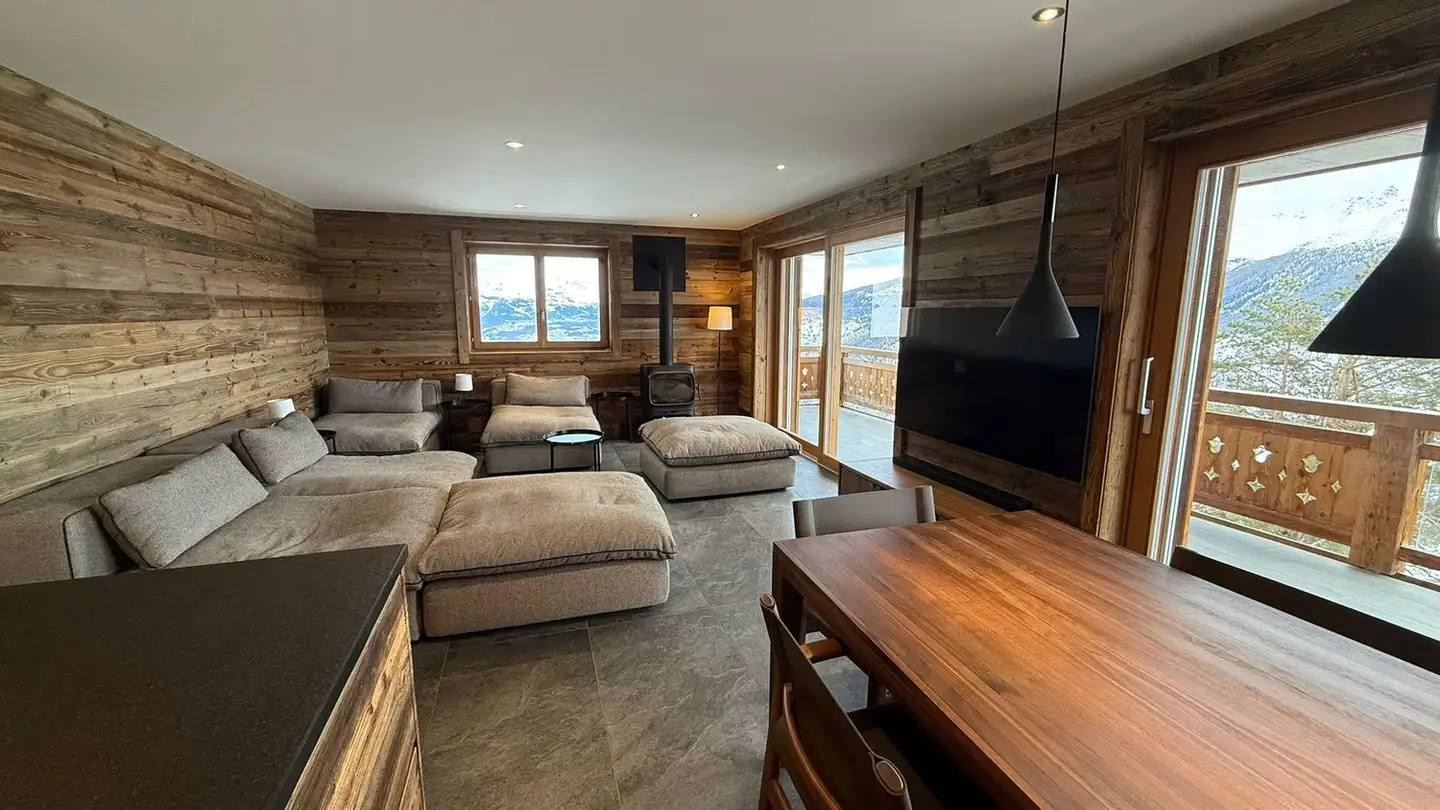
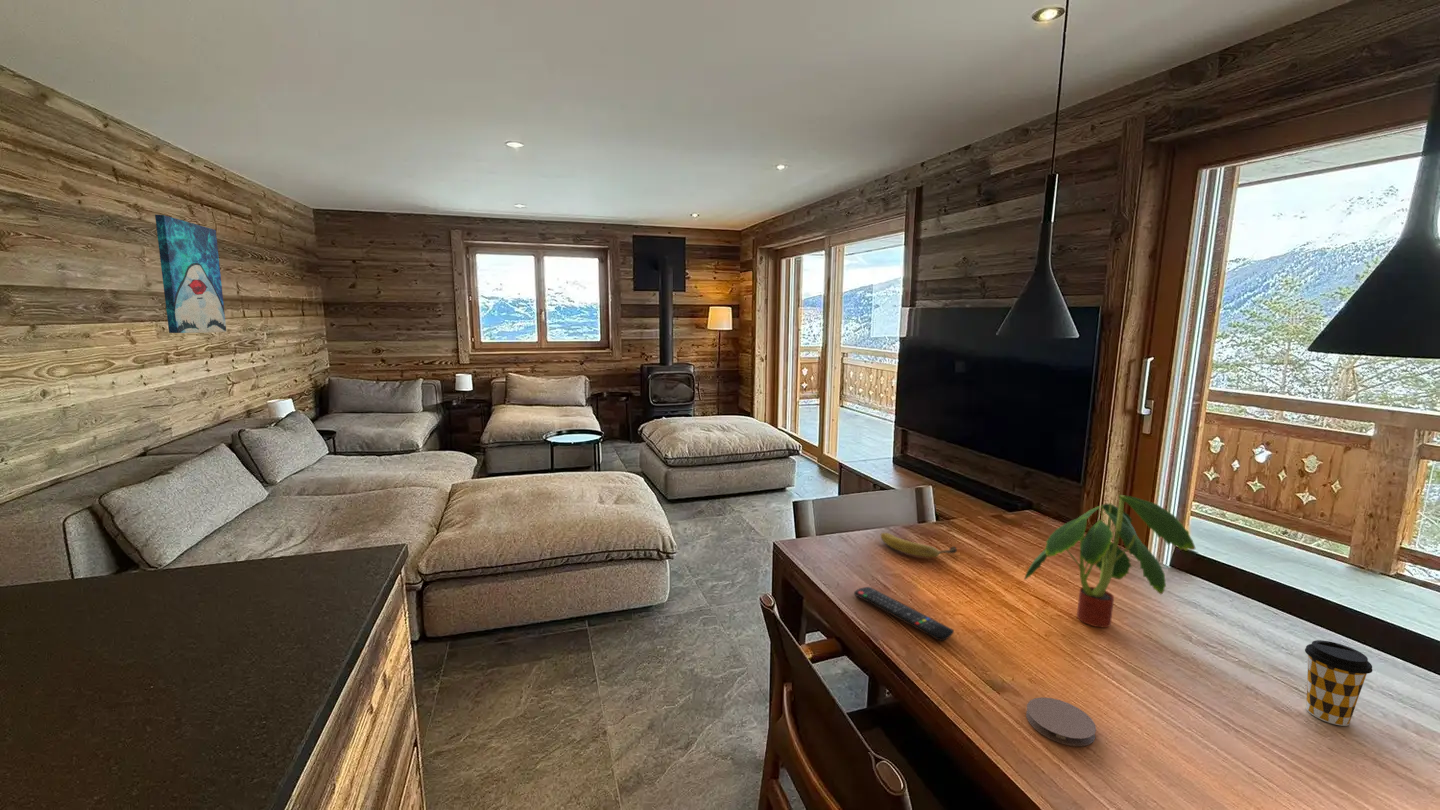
+ coffee cup (1333, 683)
+ wall art (193, 278)
+ remote control (899, 611)
+ coaster (1060, 720)
+ plant (1108, 554)
+ fruit (913, 542)
